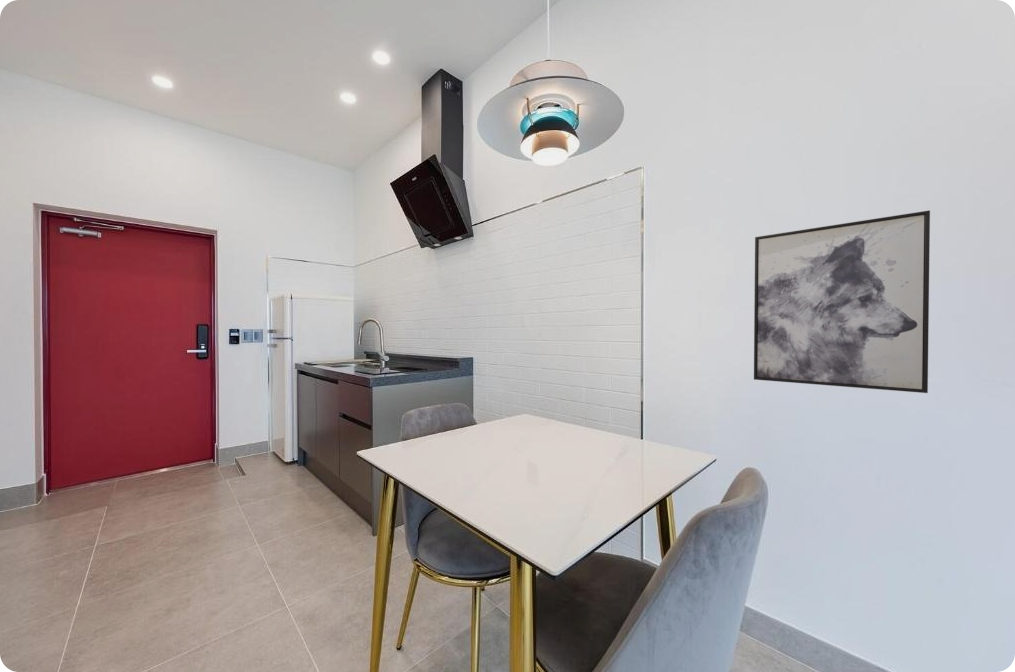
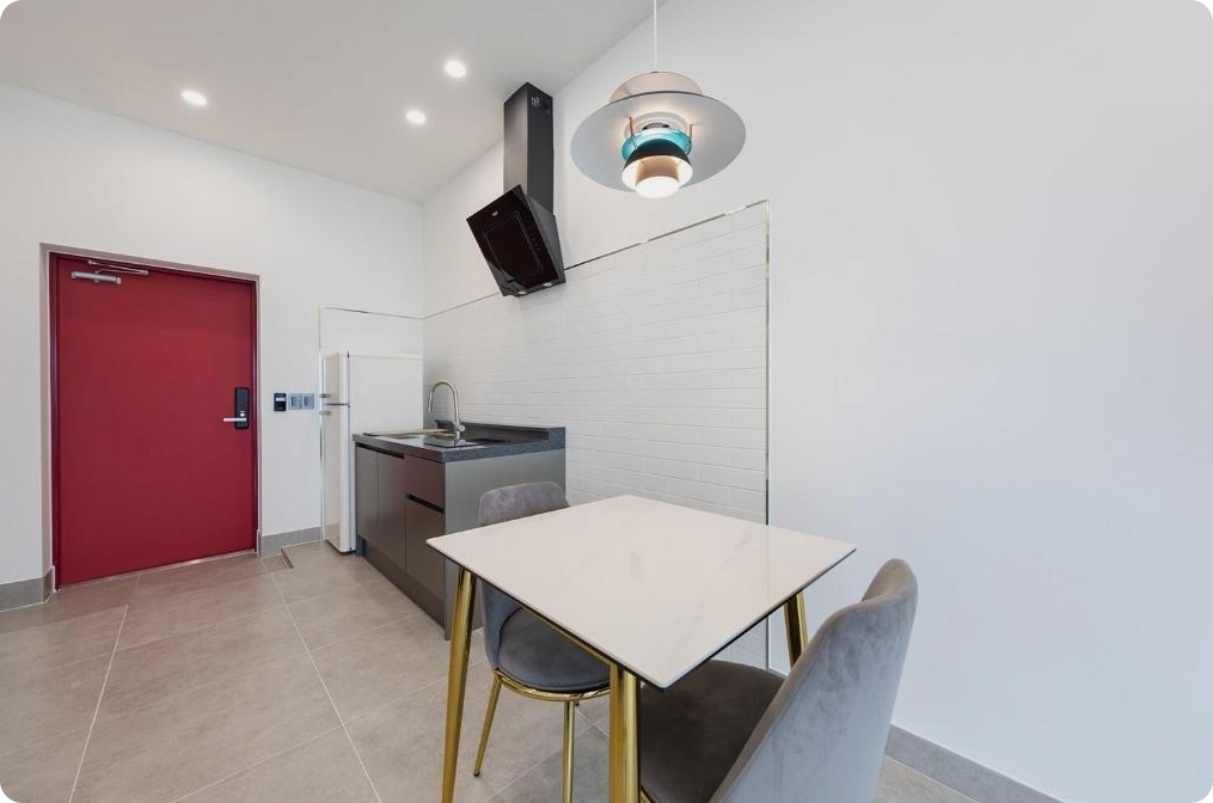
- wall art (831, 305)
